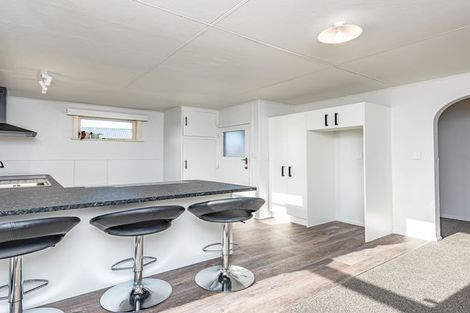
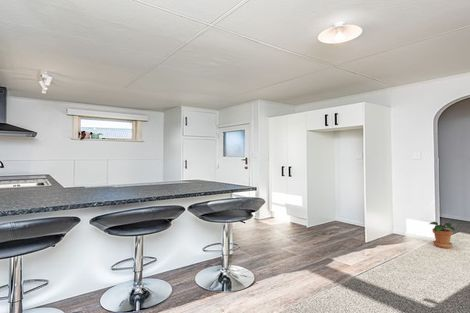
+ potted plant (440, 234)
